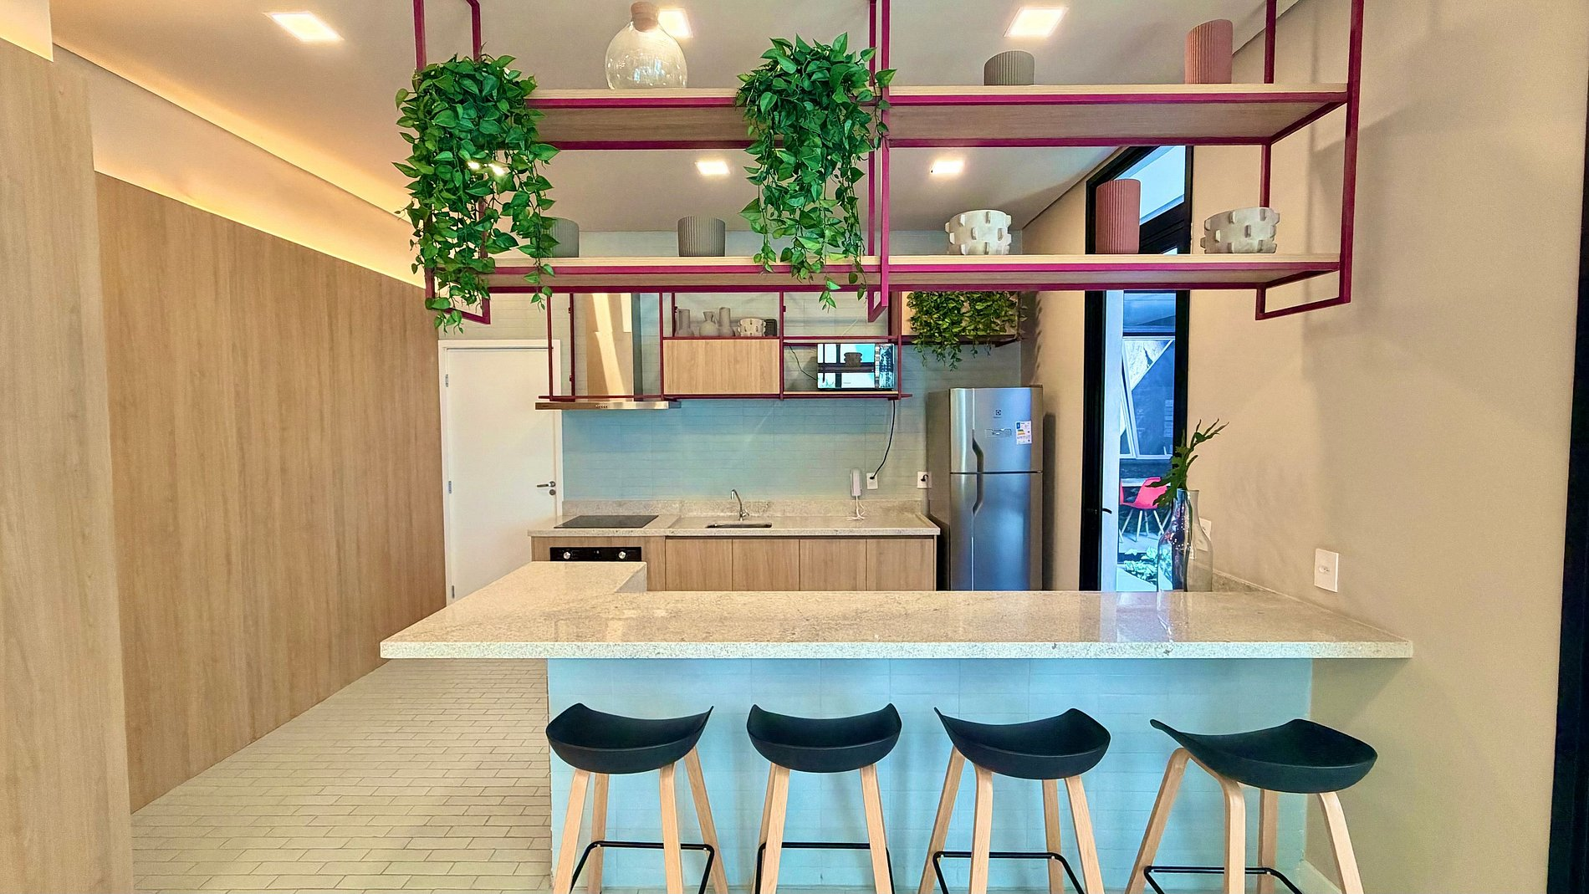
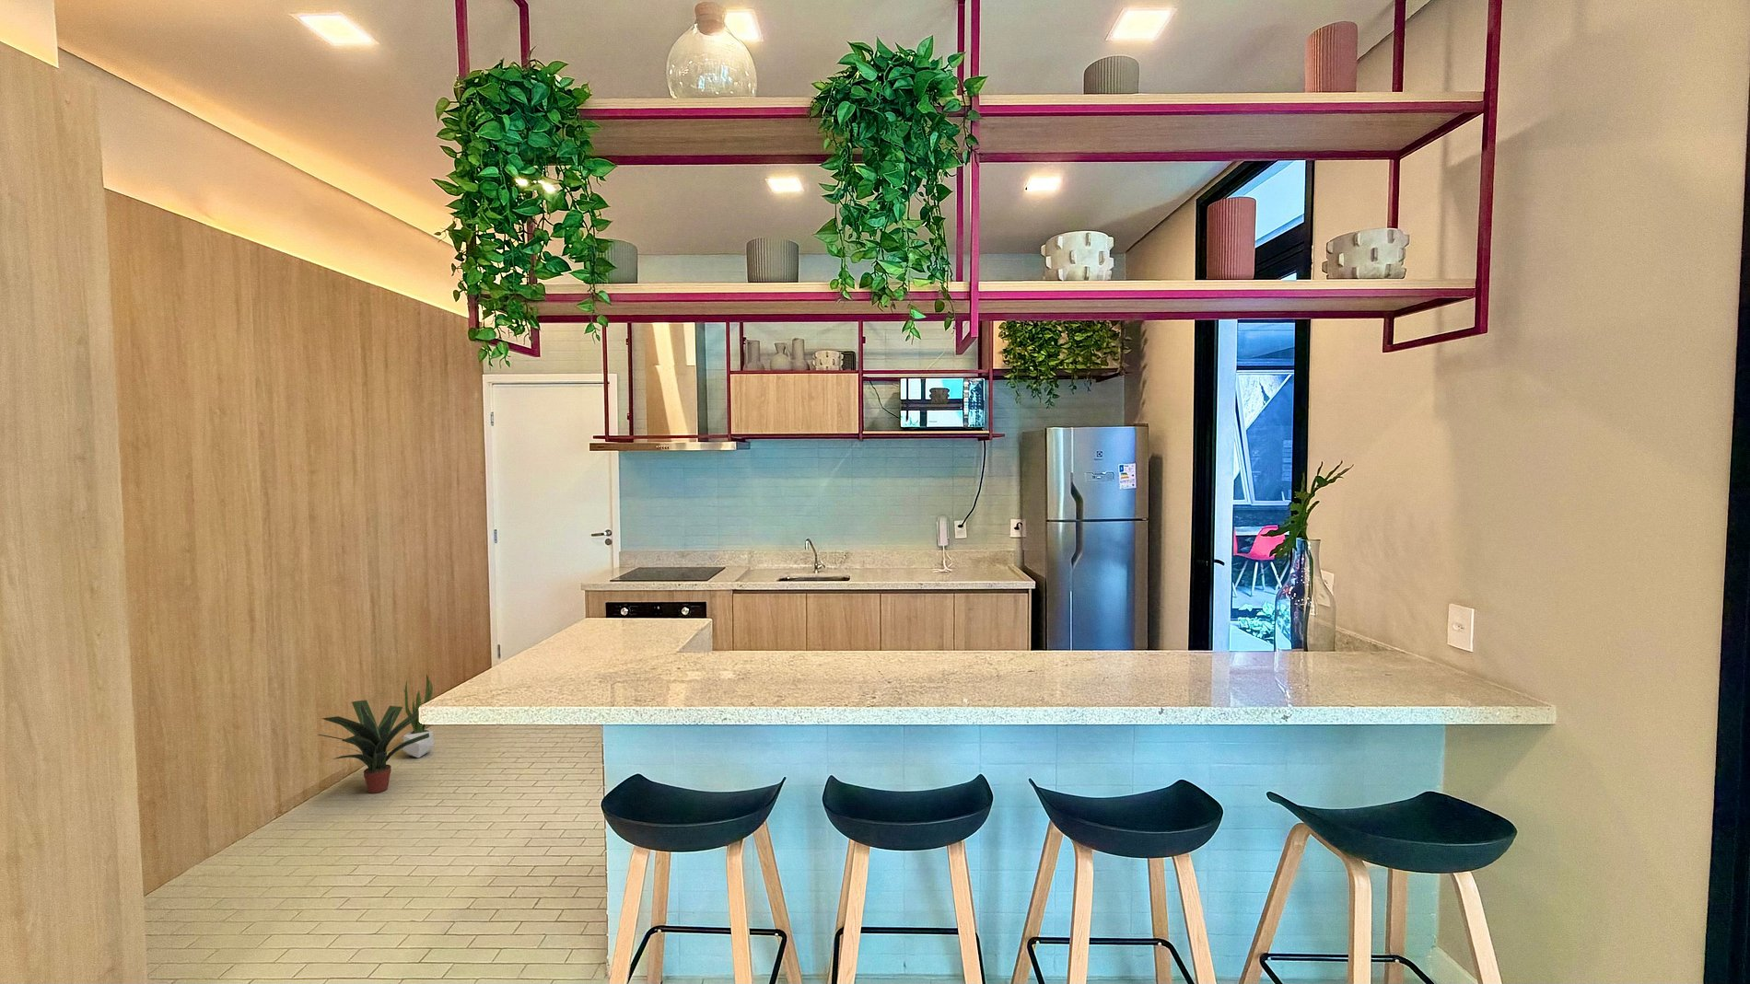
+ potted plant (417, 718)
+ potted plant (369, 746)
